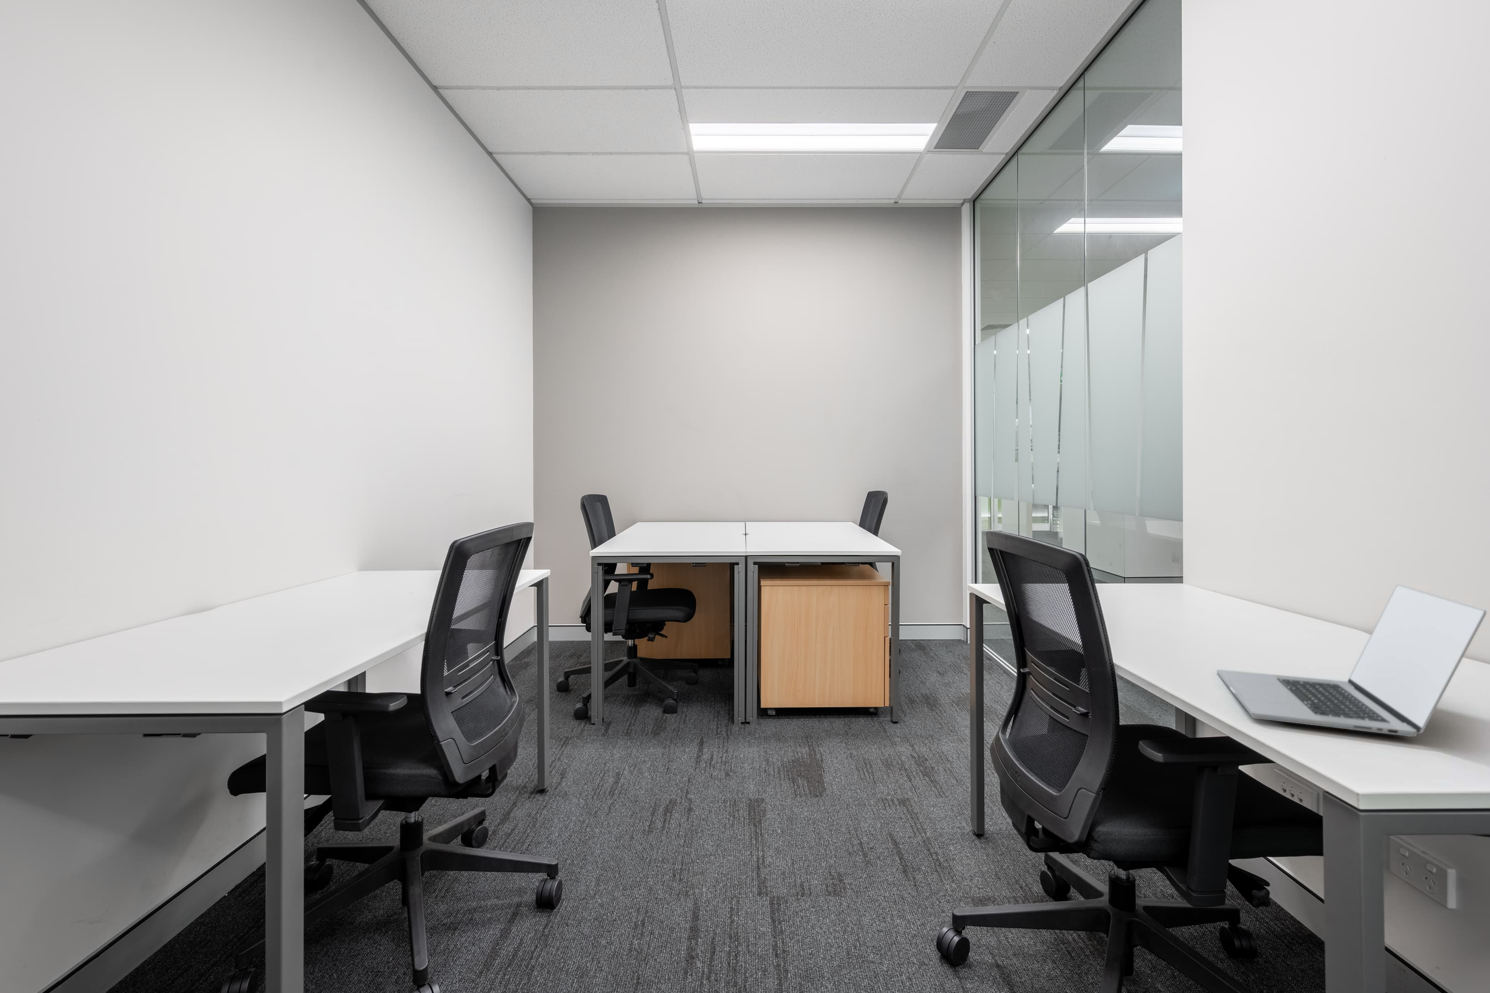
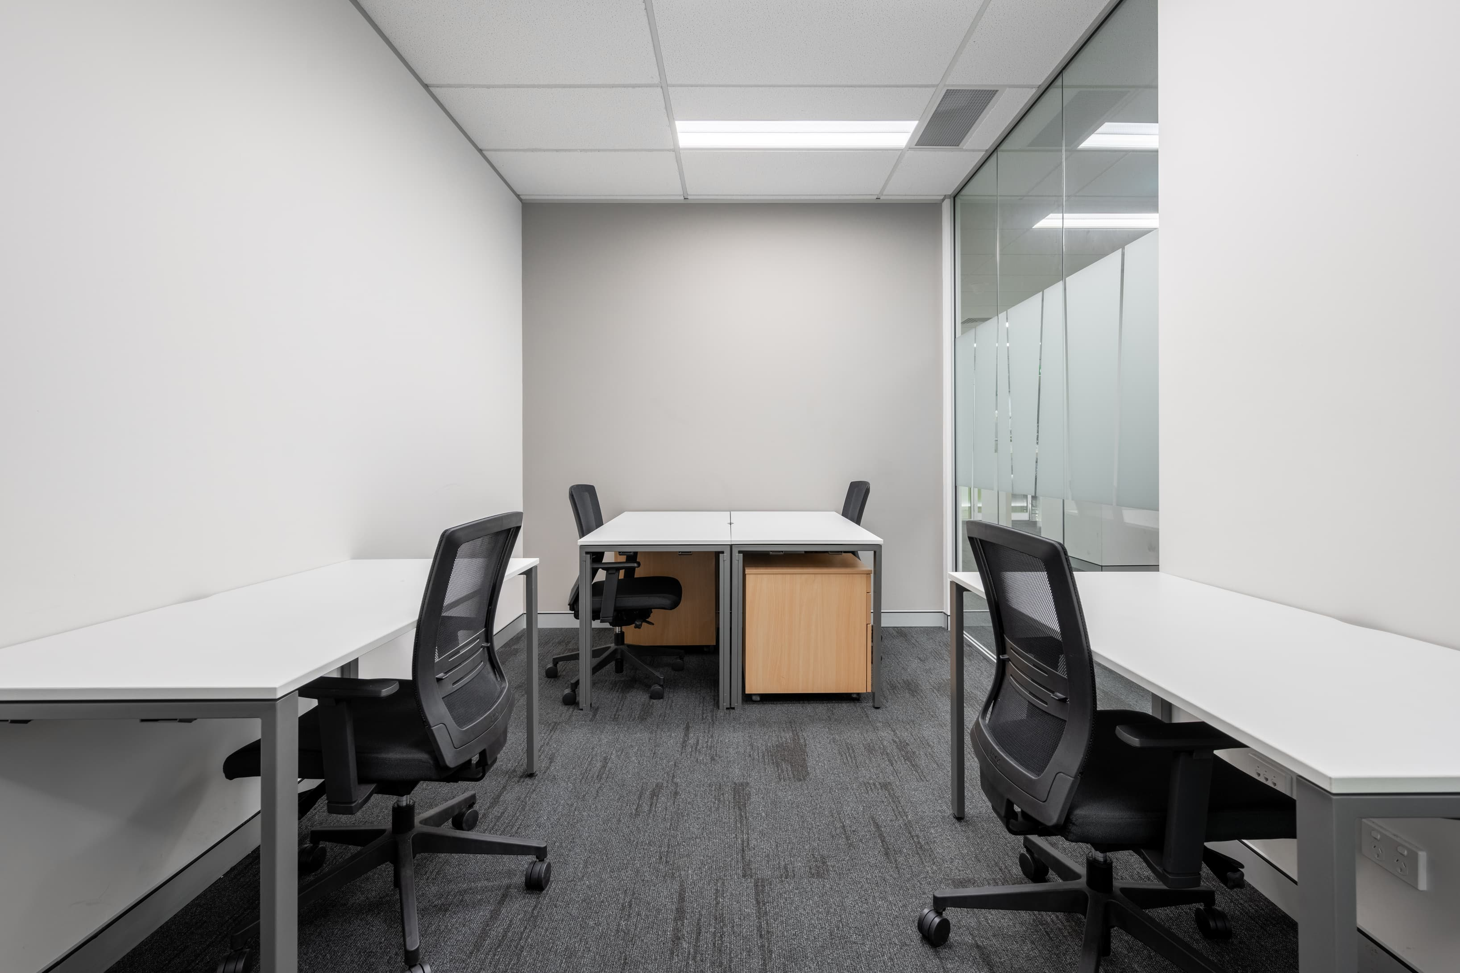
- laptop (1357, 662)
